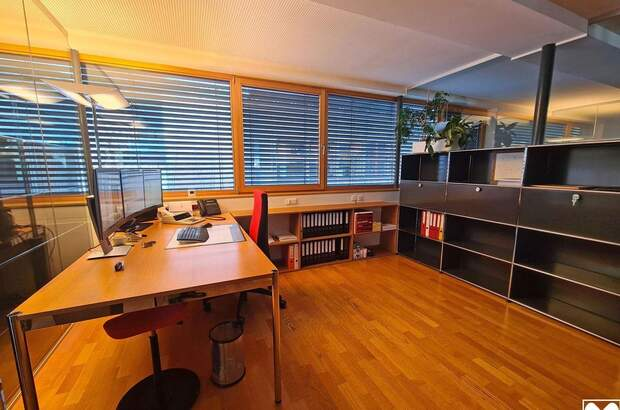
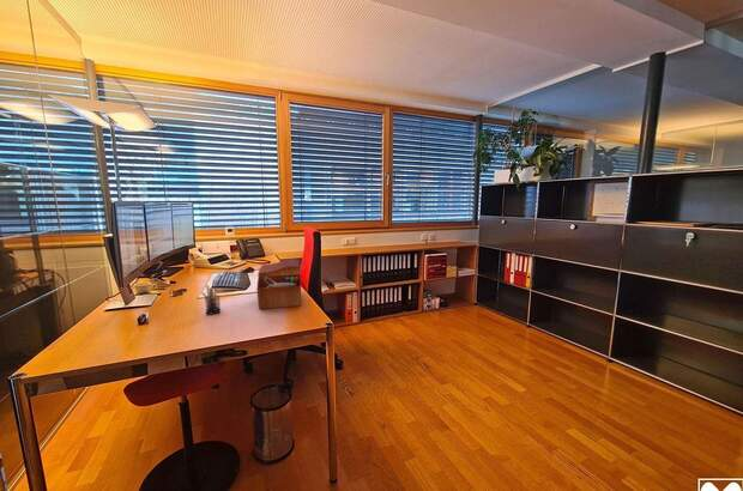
+ pen holder (210, 299)
+ sewing box (278, 283)
